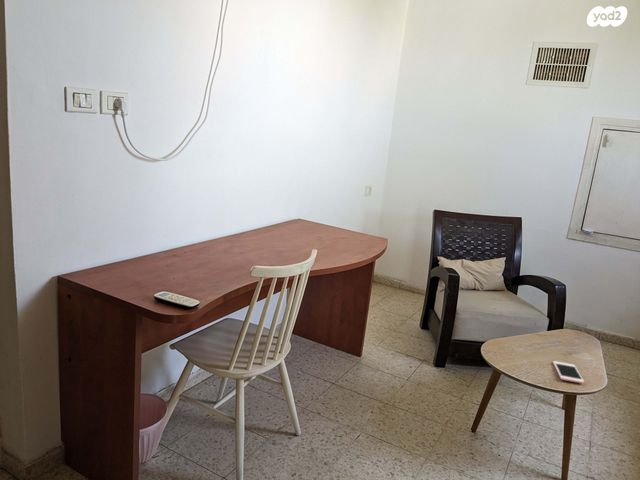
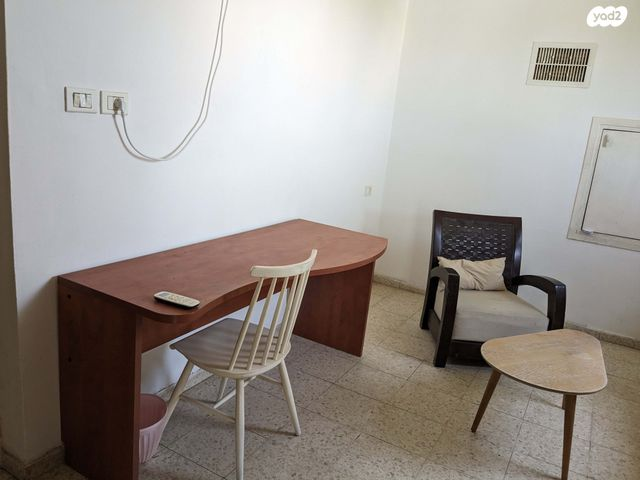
- cell phone (567, 371)
